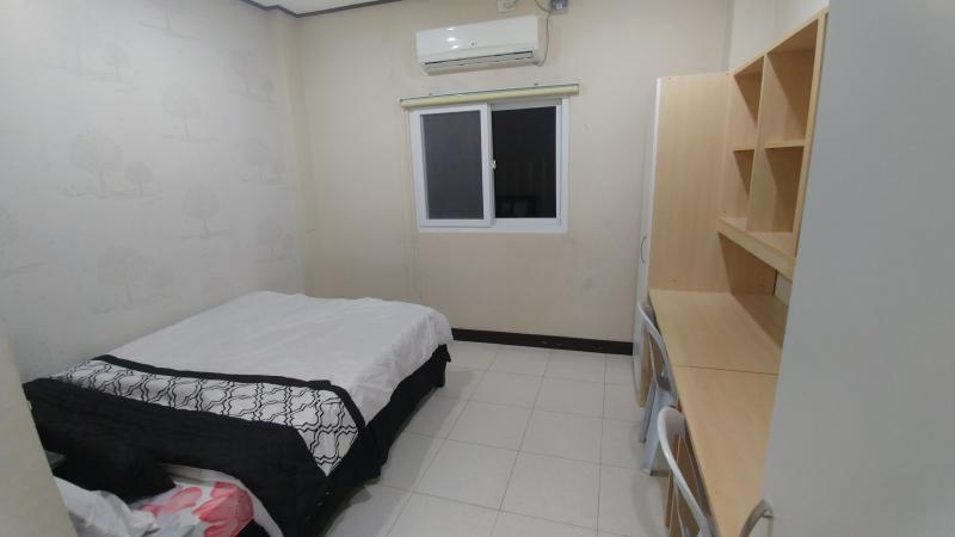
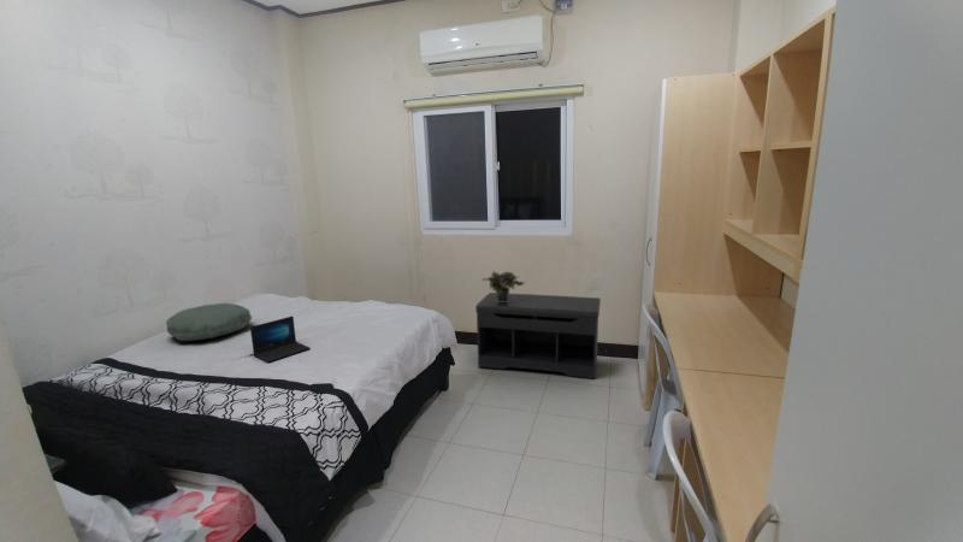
+ bench (538, 331)
+ potted plant (502, 287)
+ pillow (208, 320)
+ laptop (280, 337)
